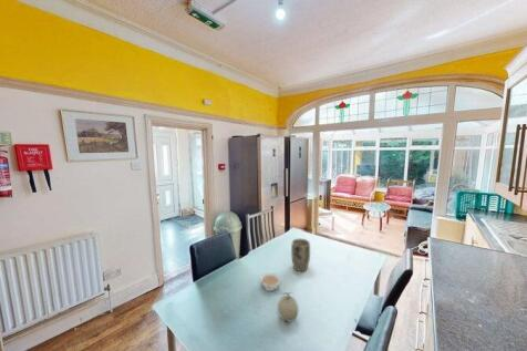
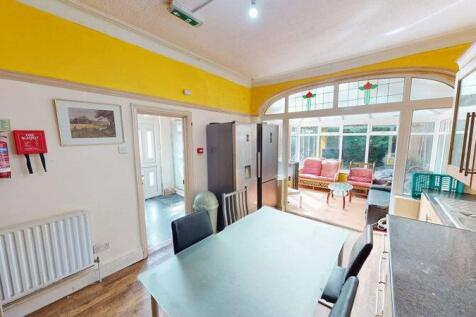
- fruit (288, 304)
- plant pot (300, 255)
- legume (270, 282)
